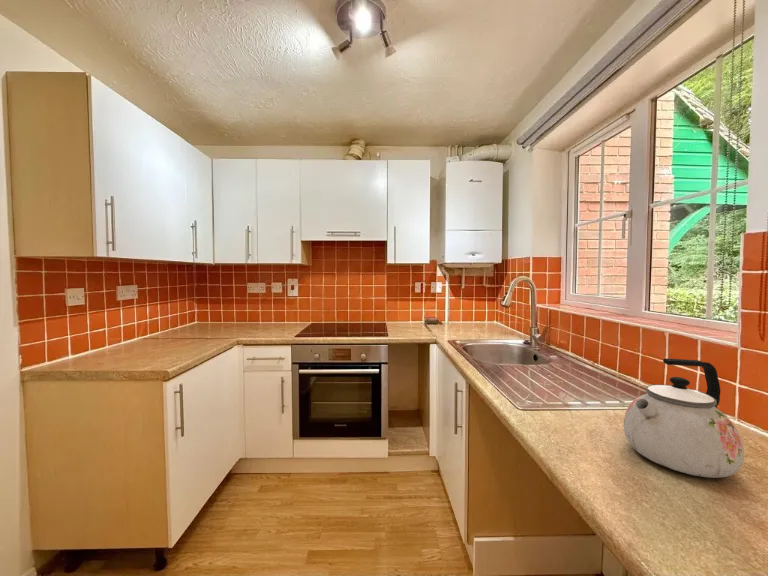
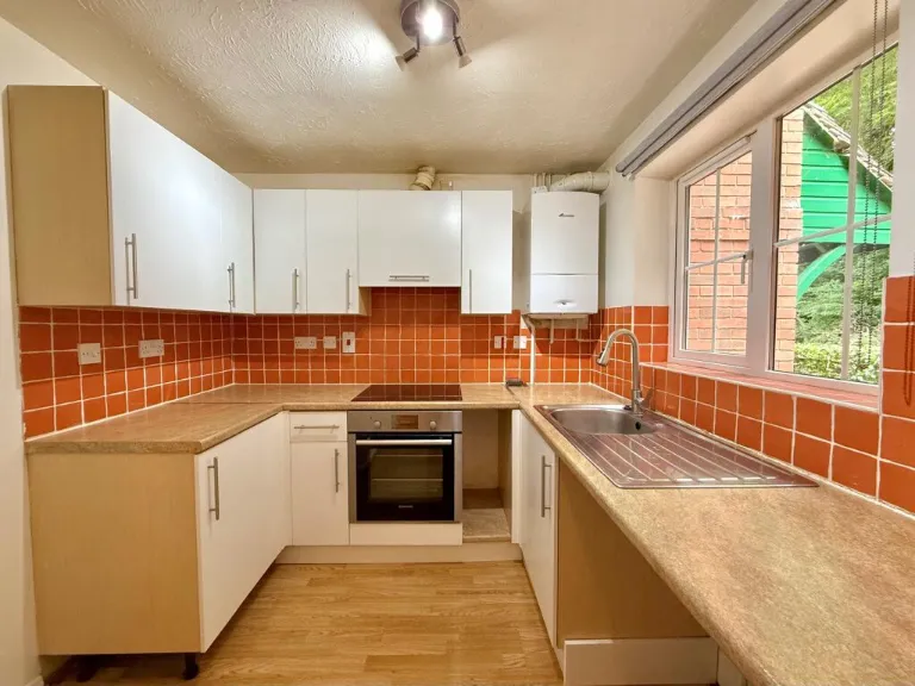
- kettle (678, 409)
